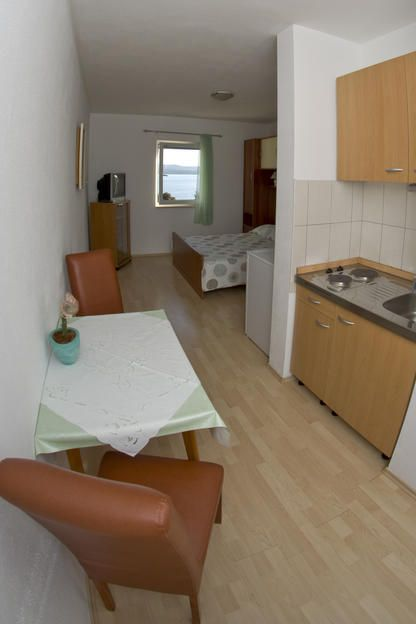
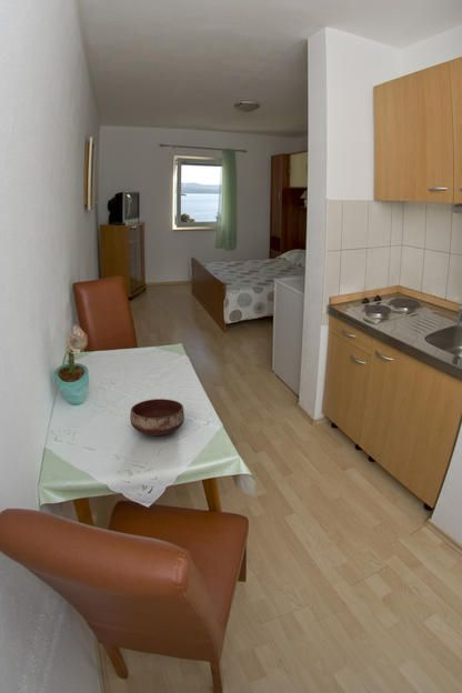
+ bowl (158, 419)
